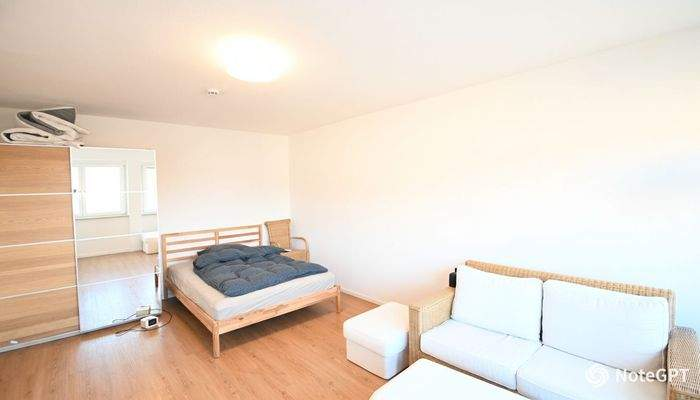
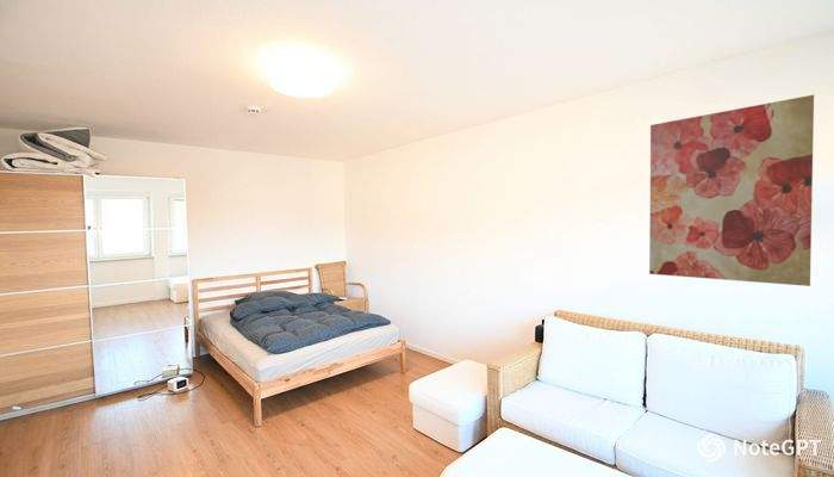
+ wall art (721, 196)
